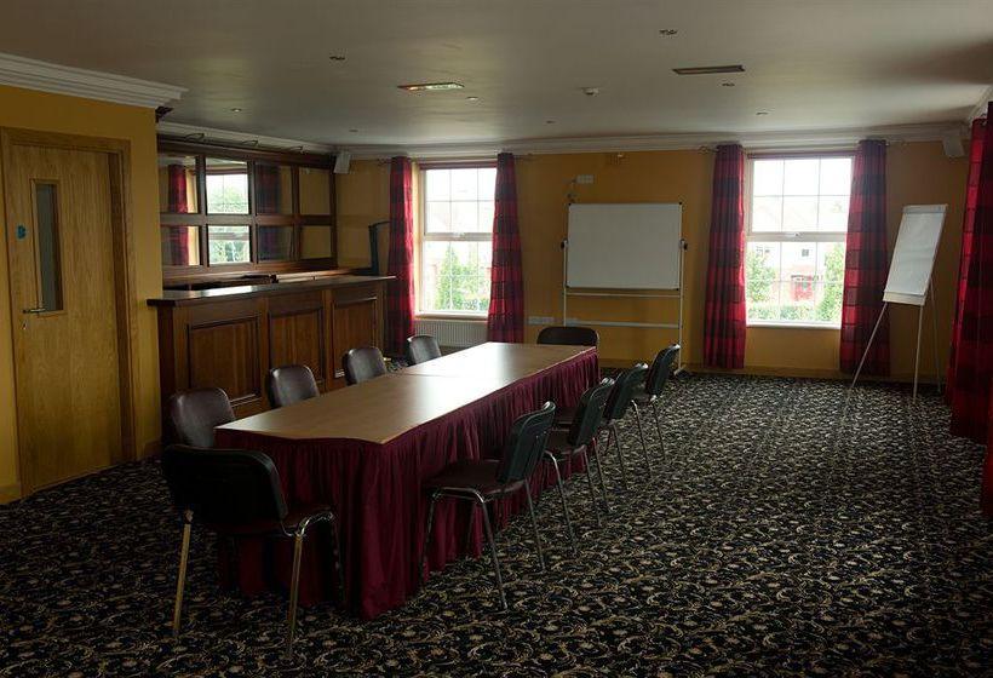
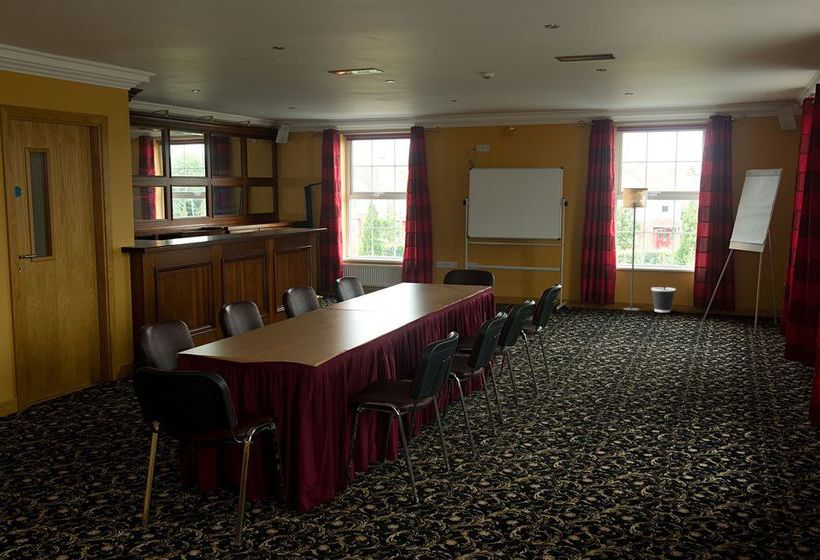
+ floor lamp (633, 249)
+ wastebasket (662, 299)
